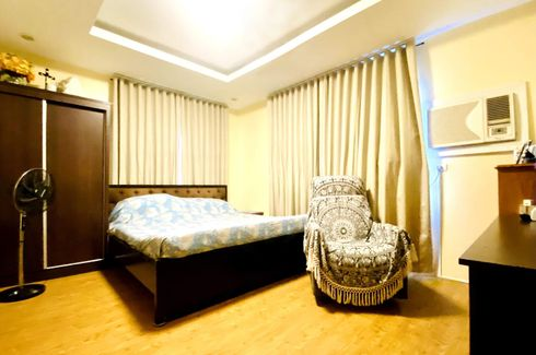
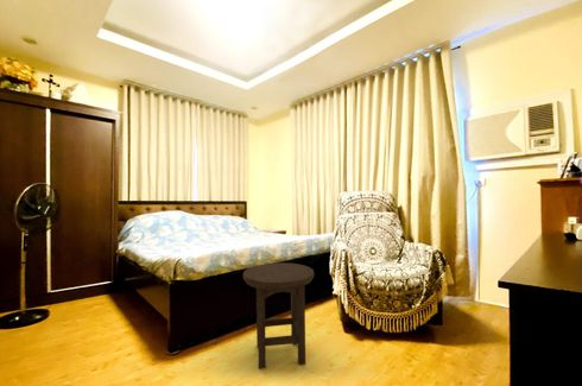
+ stool (279, 318)
